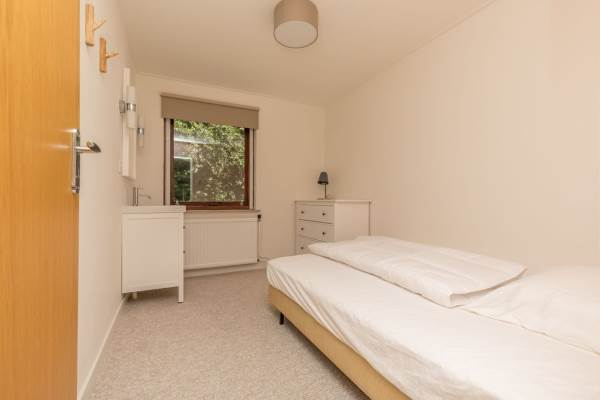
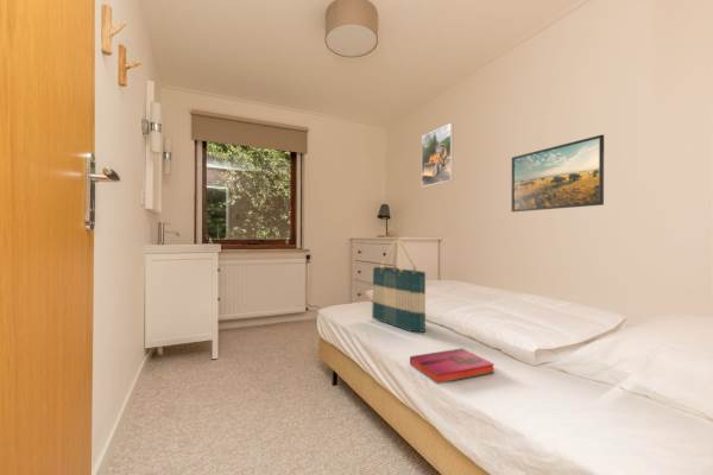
+ tote bag (397, 281)
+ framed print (551, 178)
+ hardback book (450, 363)
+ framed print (436, 157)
